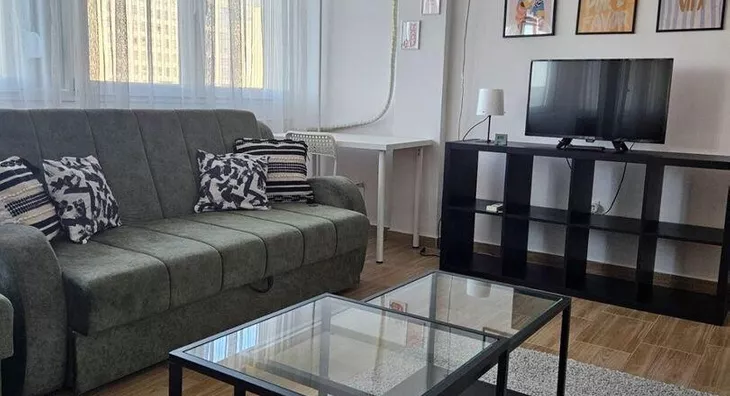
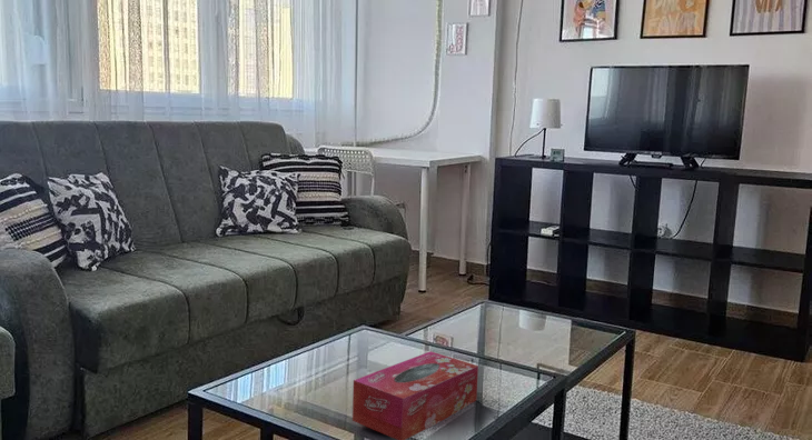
+ tissue box (417, 392)
